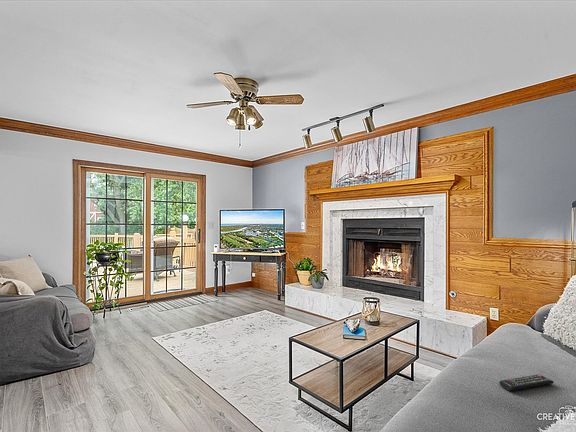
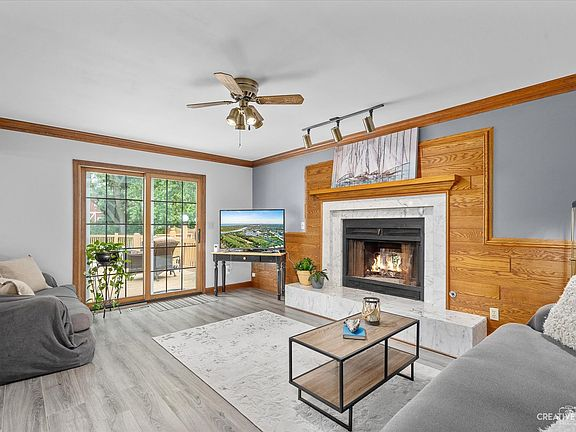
- remote control (526, 382)
